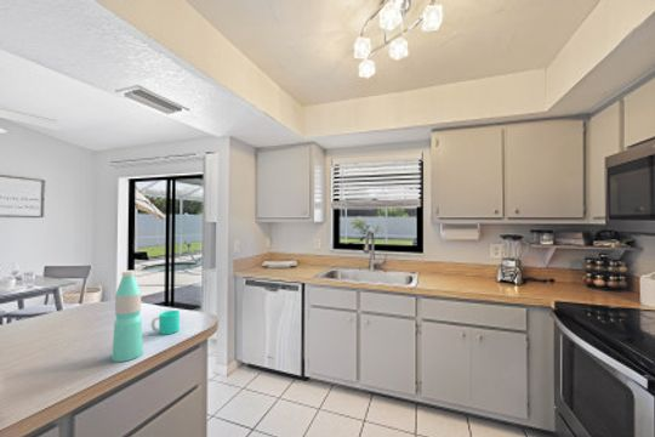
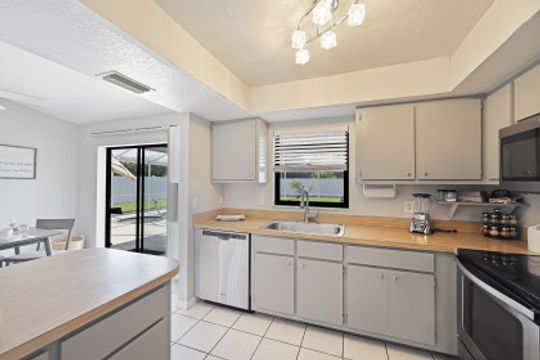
- water bottle (127, 313)
- cup (165, 322)
